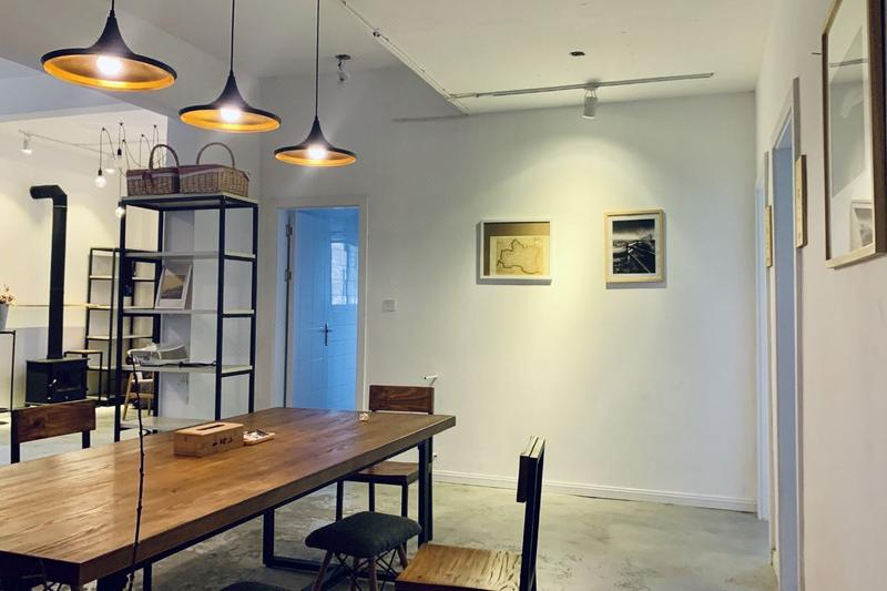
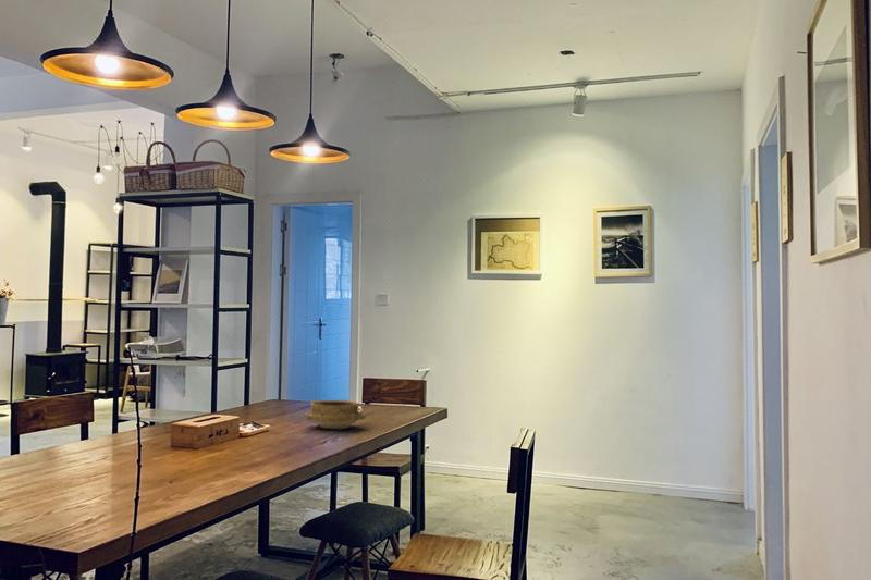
+ ceramic bowl (334, 415)
